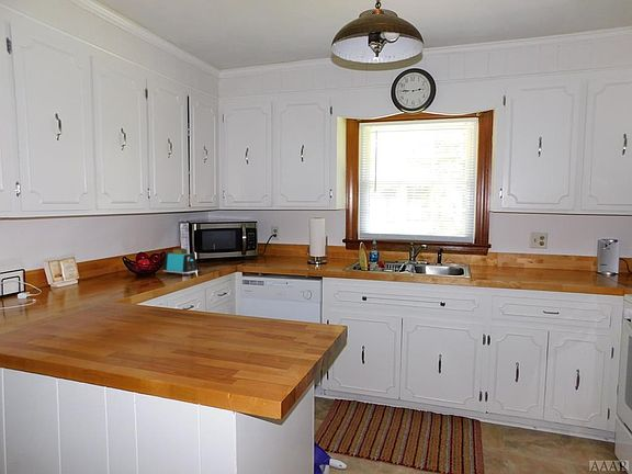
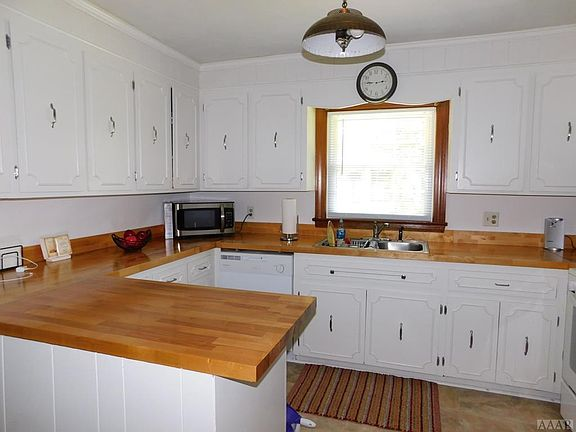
- toaster (180, 261)
